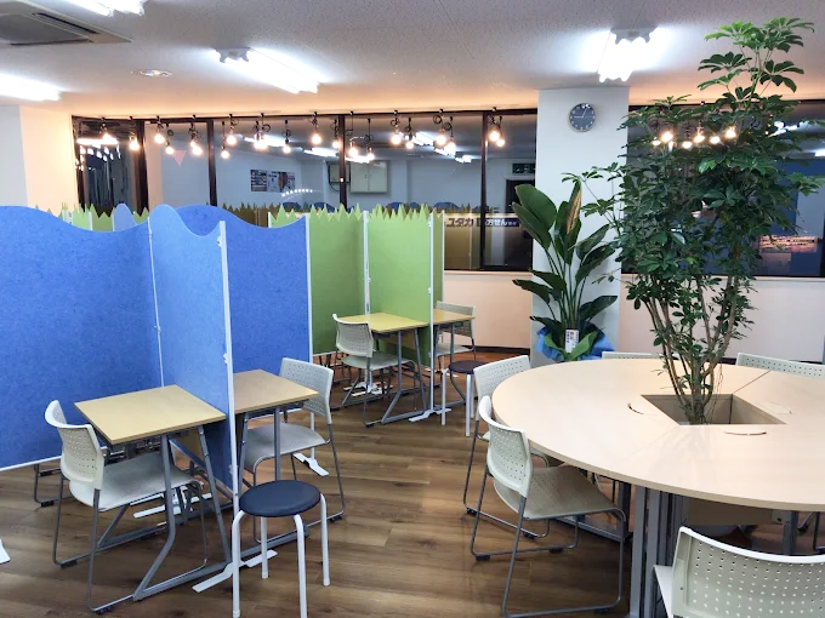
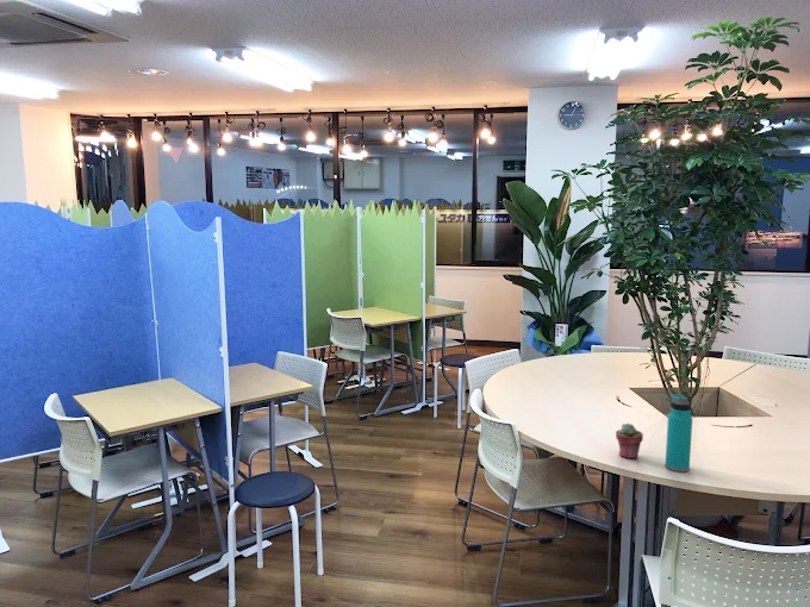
+ water bottle (679, 432)
+ potted succulent (629, 439)
